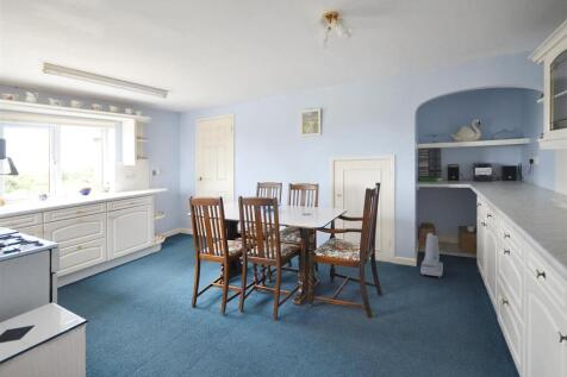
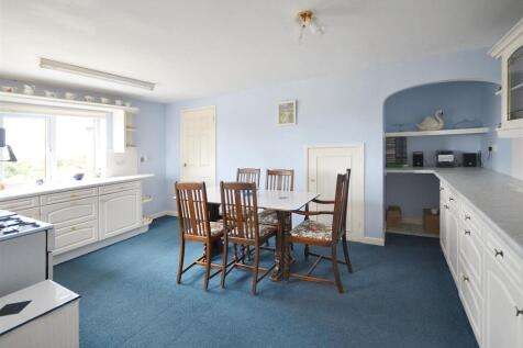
- vacuum cleaner (430, 255)
